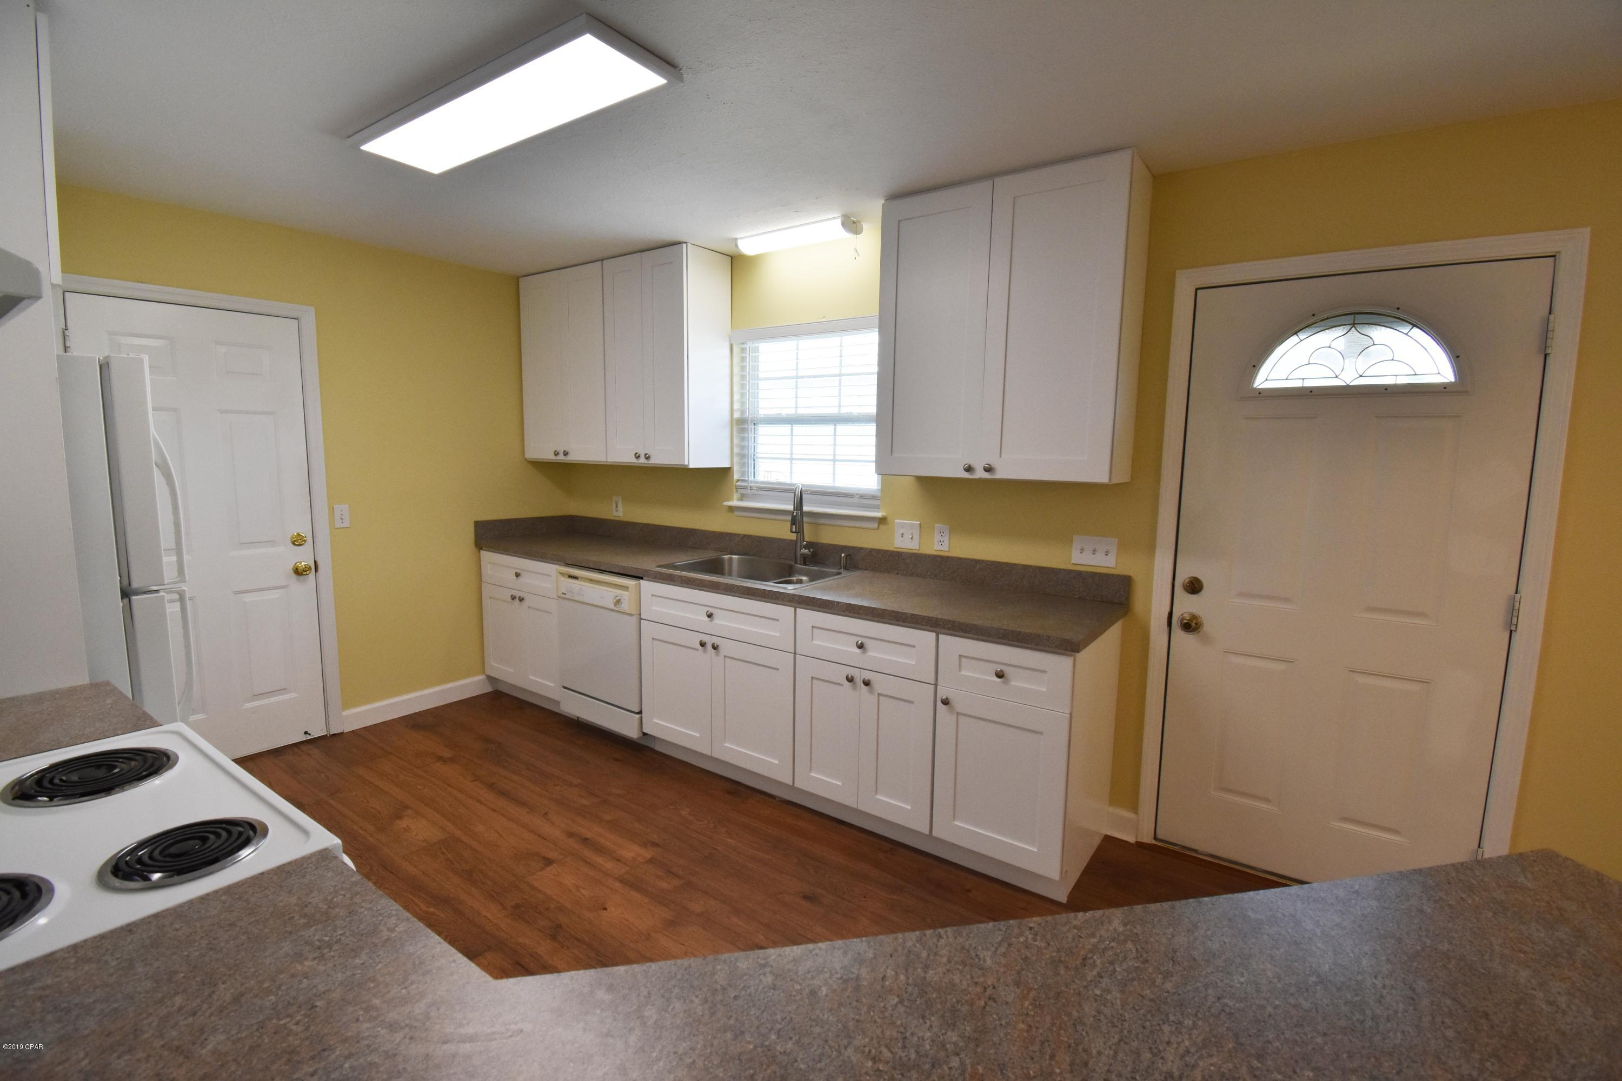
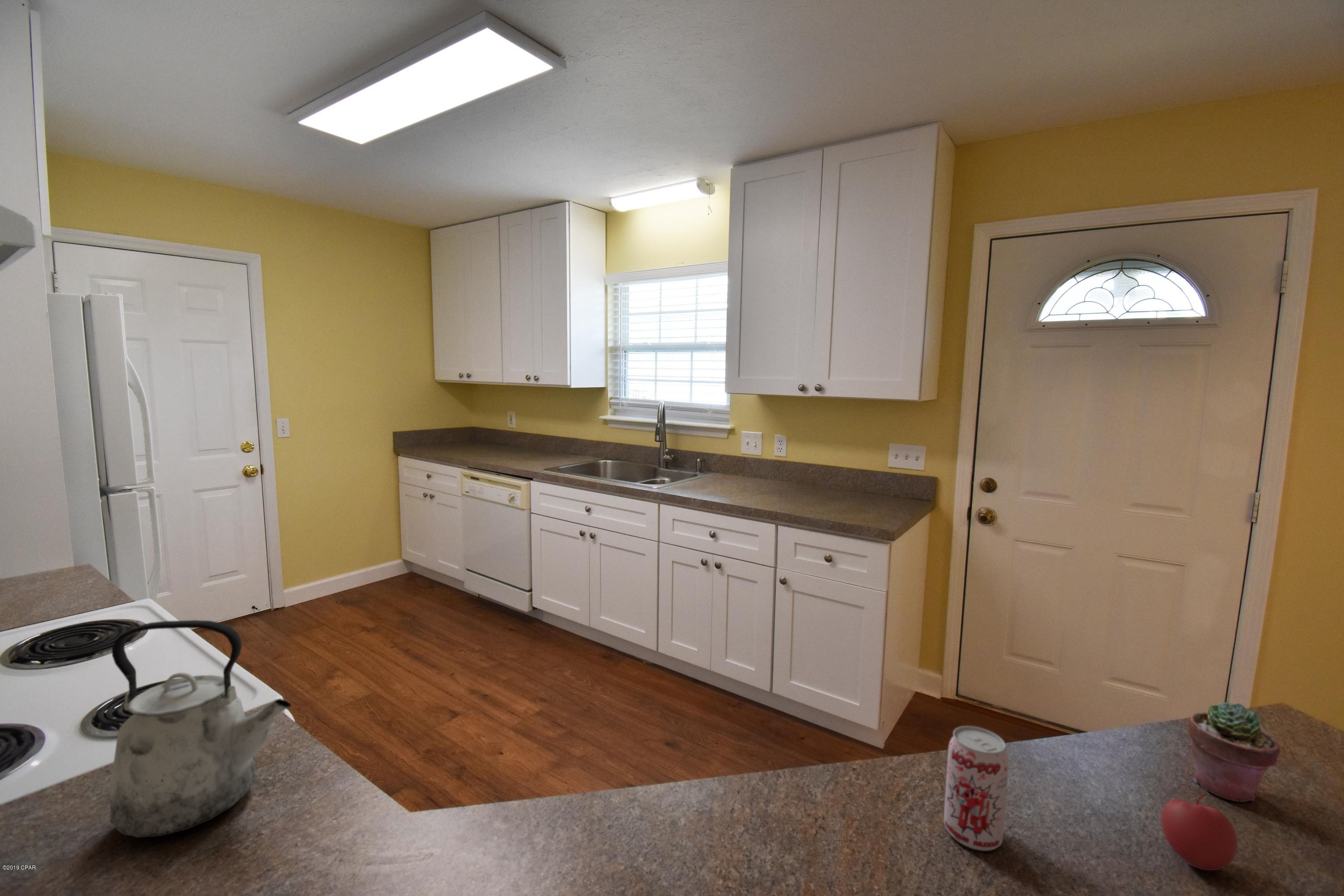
+ potted succulent (1230, 747)
+ beverage can (976, 786)
+ kettle (206, 715)
+ apple (1198, 830)
